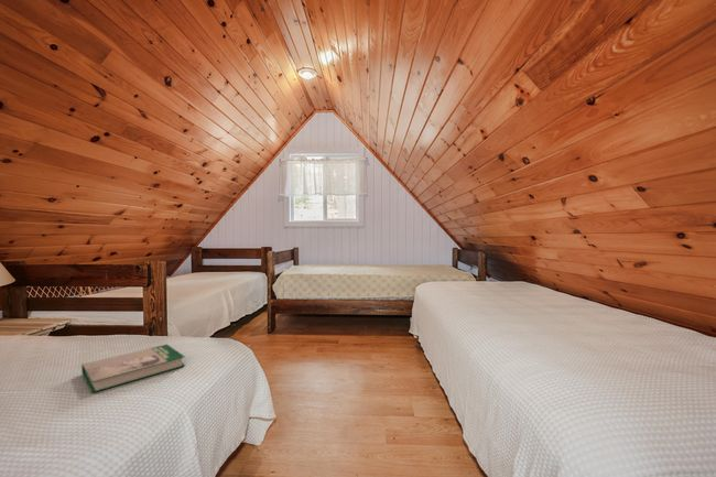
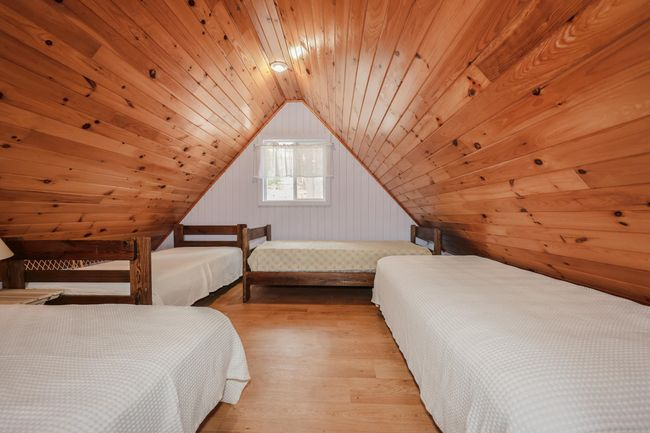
- book (134, 365)
